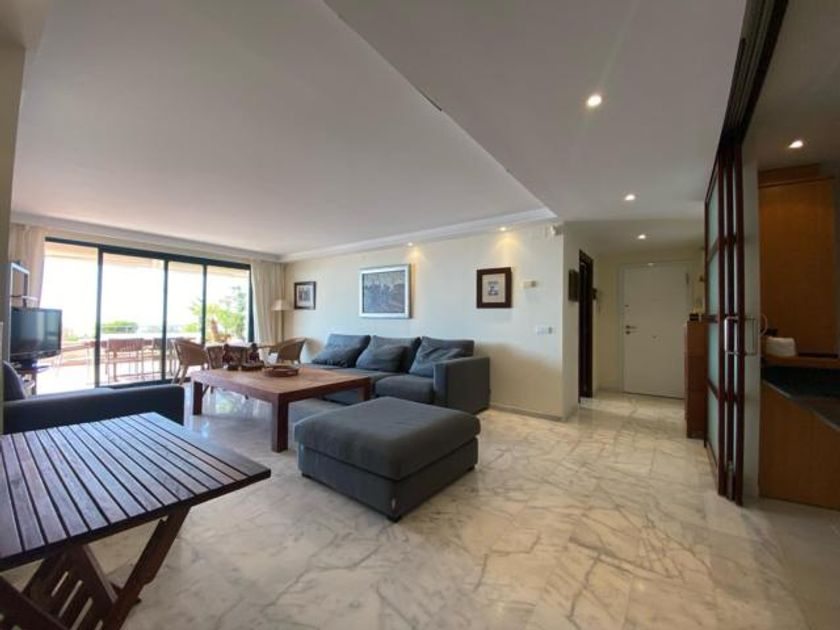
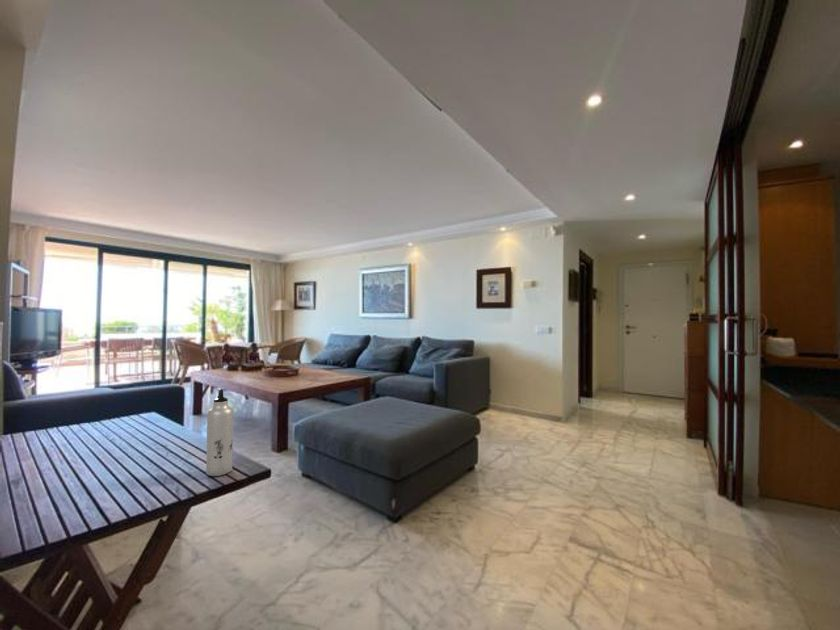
+ water bottle (220, 430)
